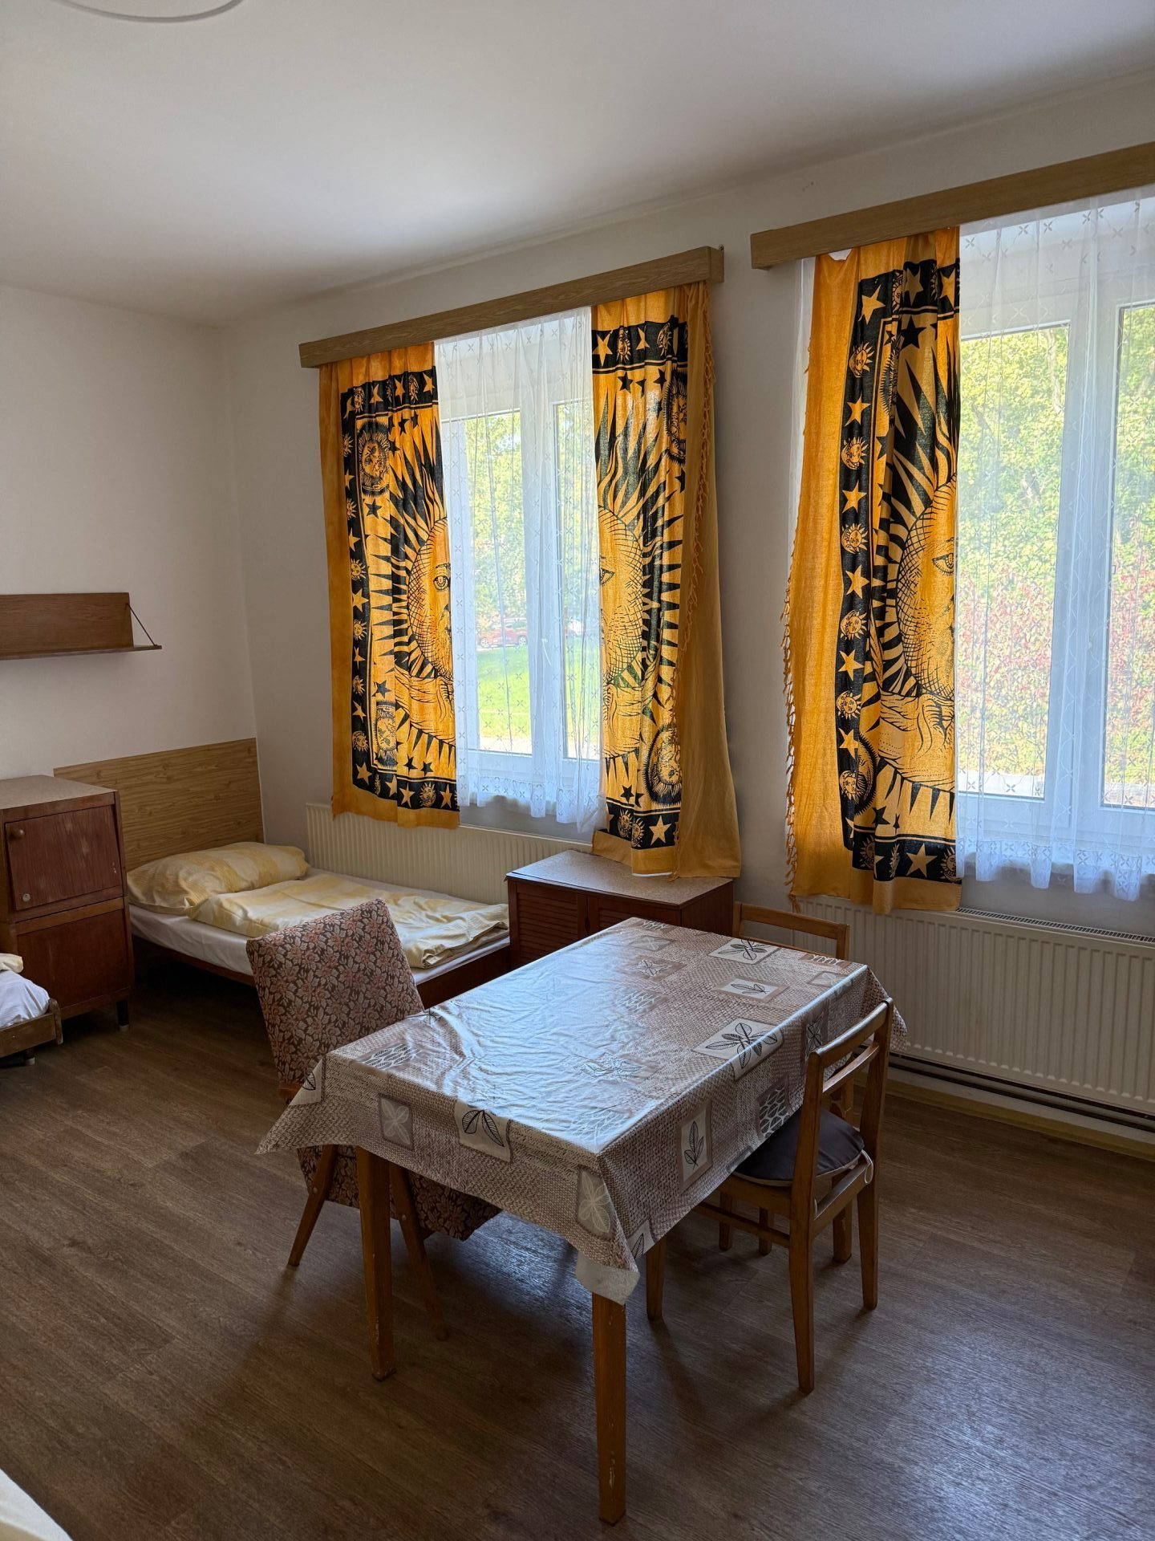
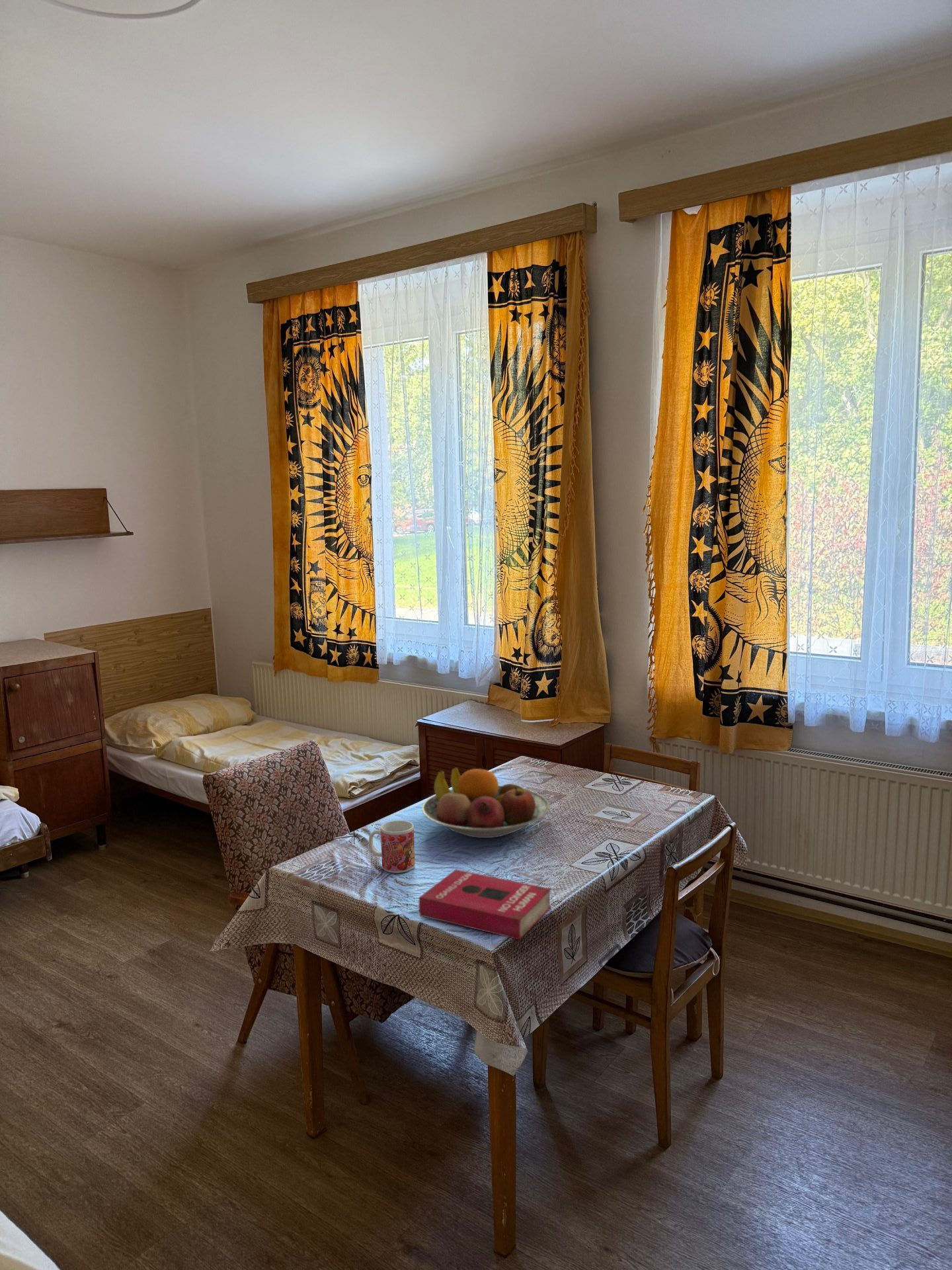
+ mug (391, 845)
+ book (485, 902)
+ fruit bowl (485, 800)
